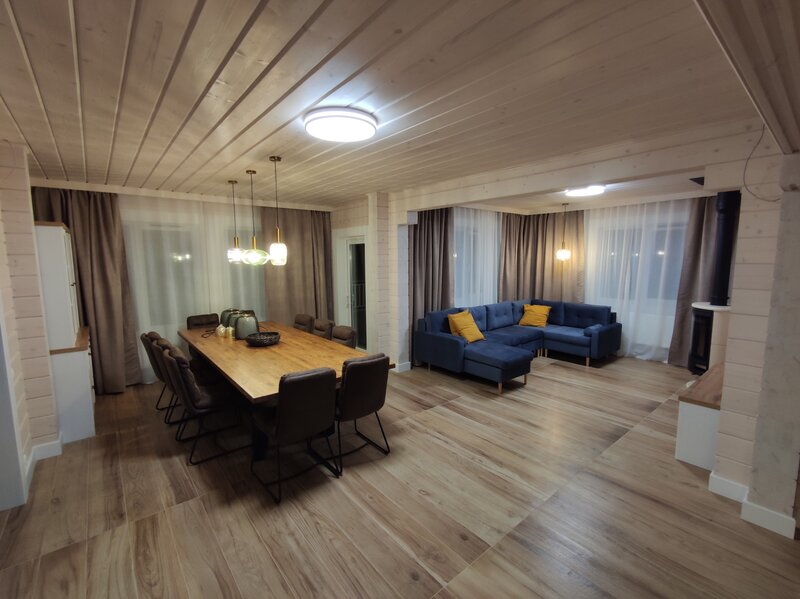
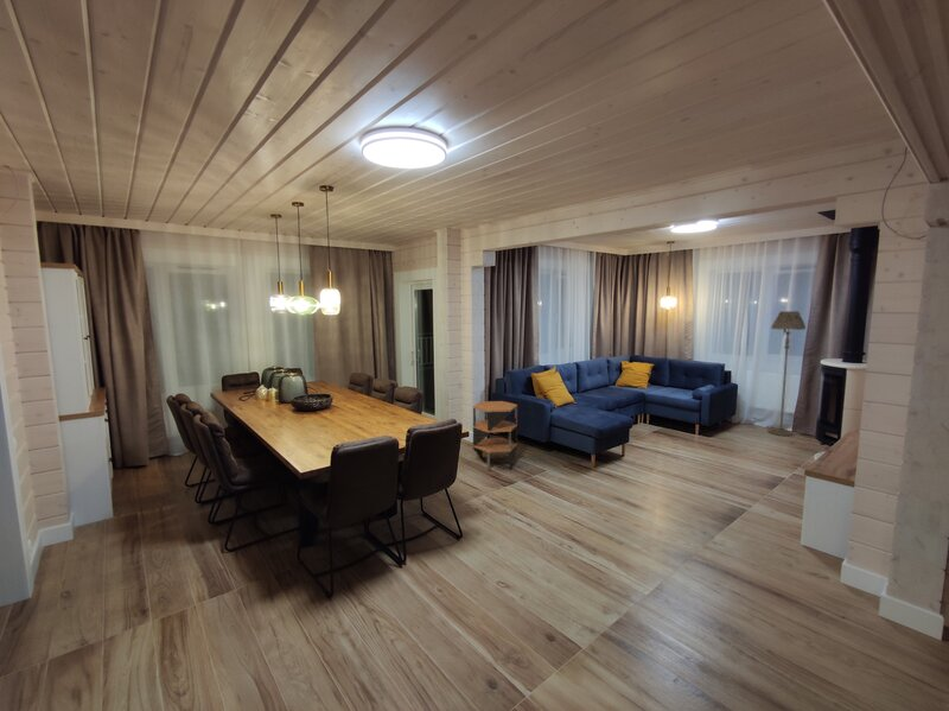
+ floor lamp (784, 373)
+ side table (495, 431)
